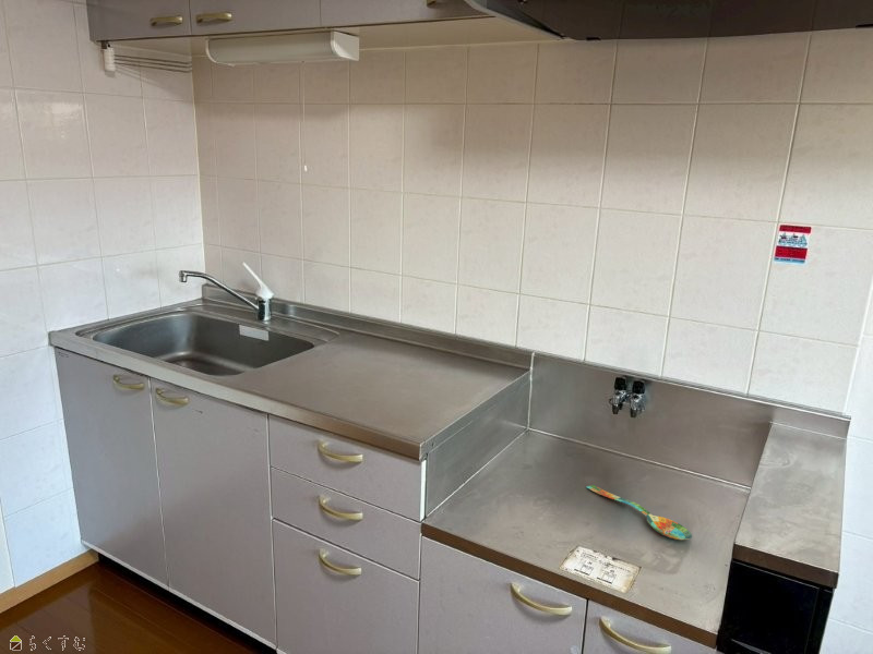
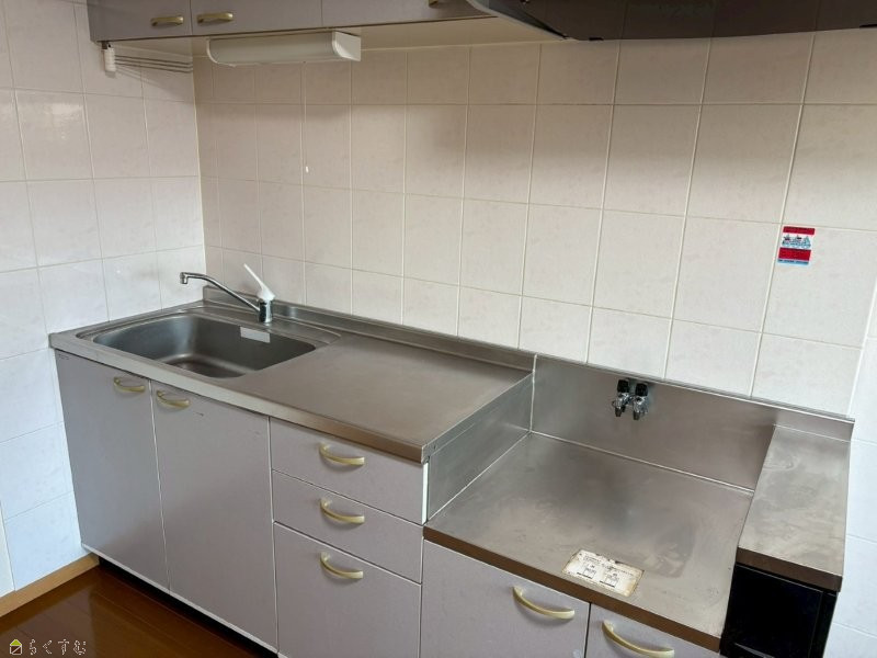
- spoon (636, 508)
